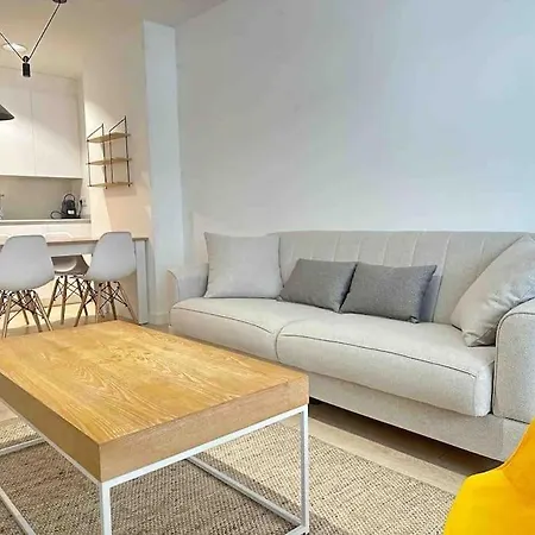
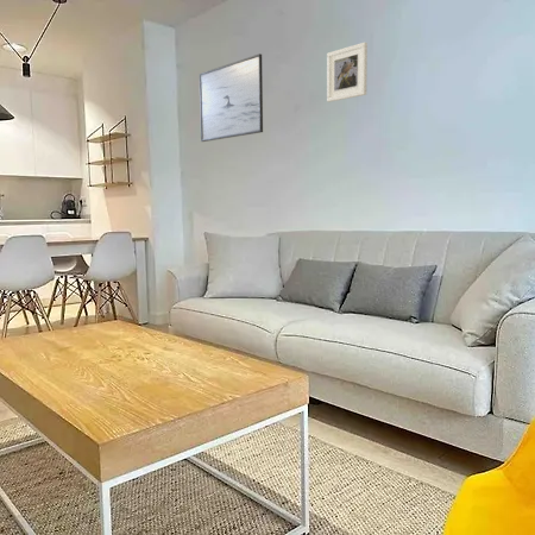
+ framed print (228, 101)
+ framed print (346, 73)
